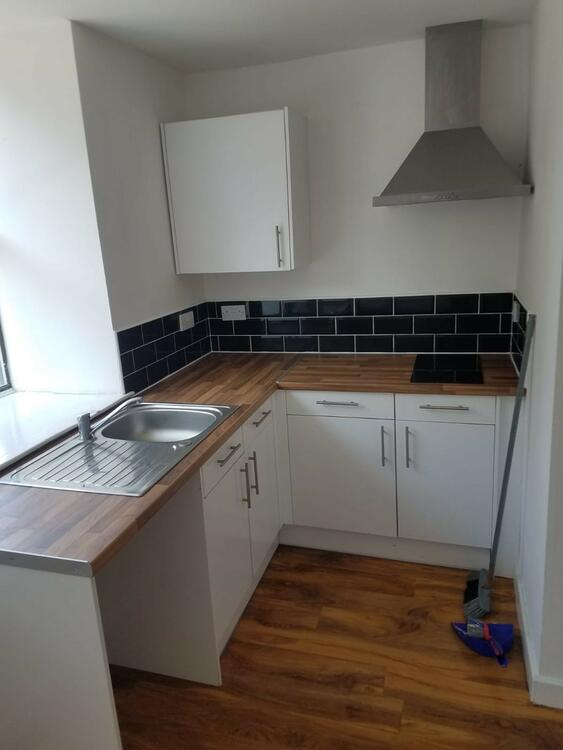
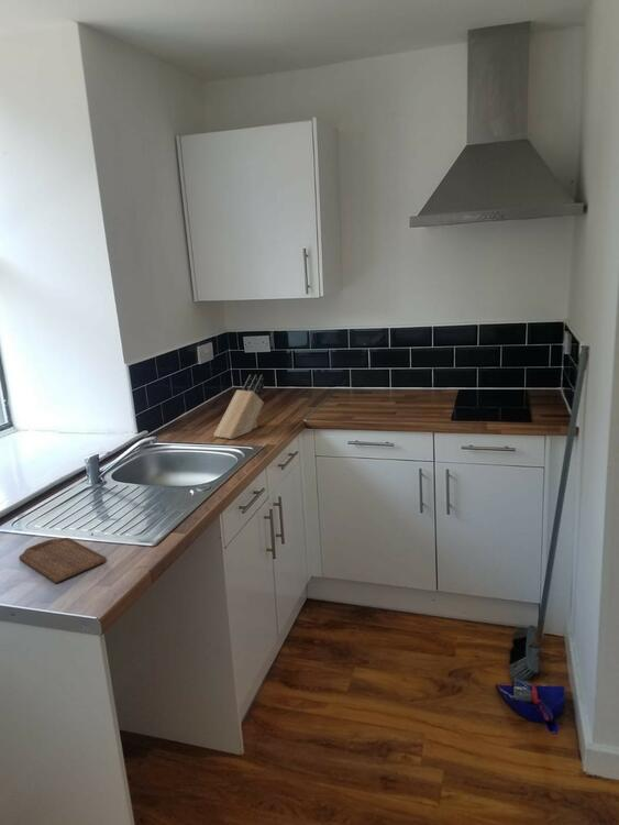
+ knife block (241, 405)
+ cutting board (58, 557)
